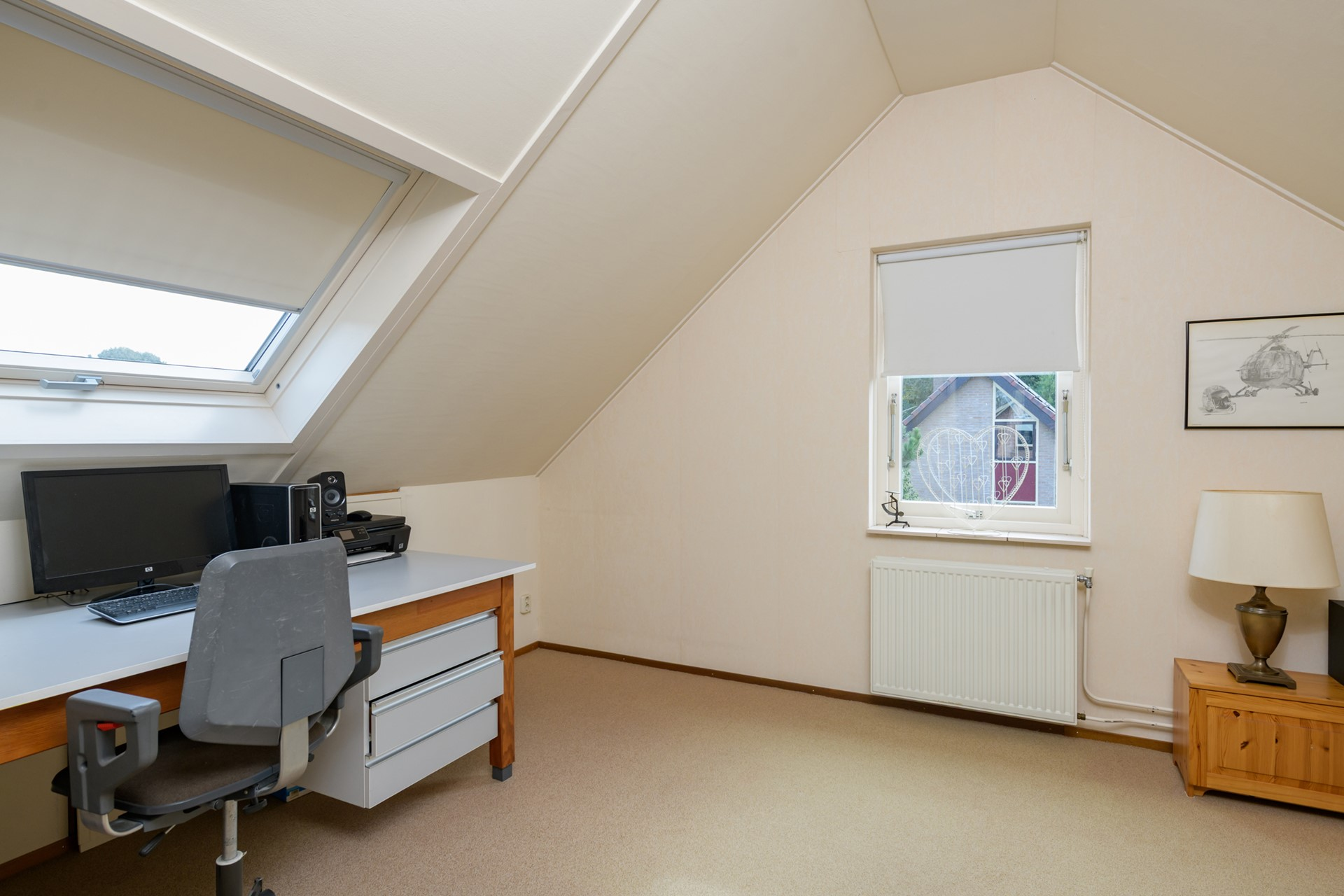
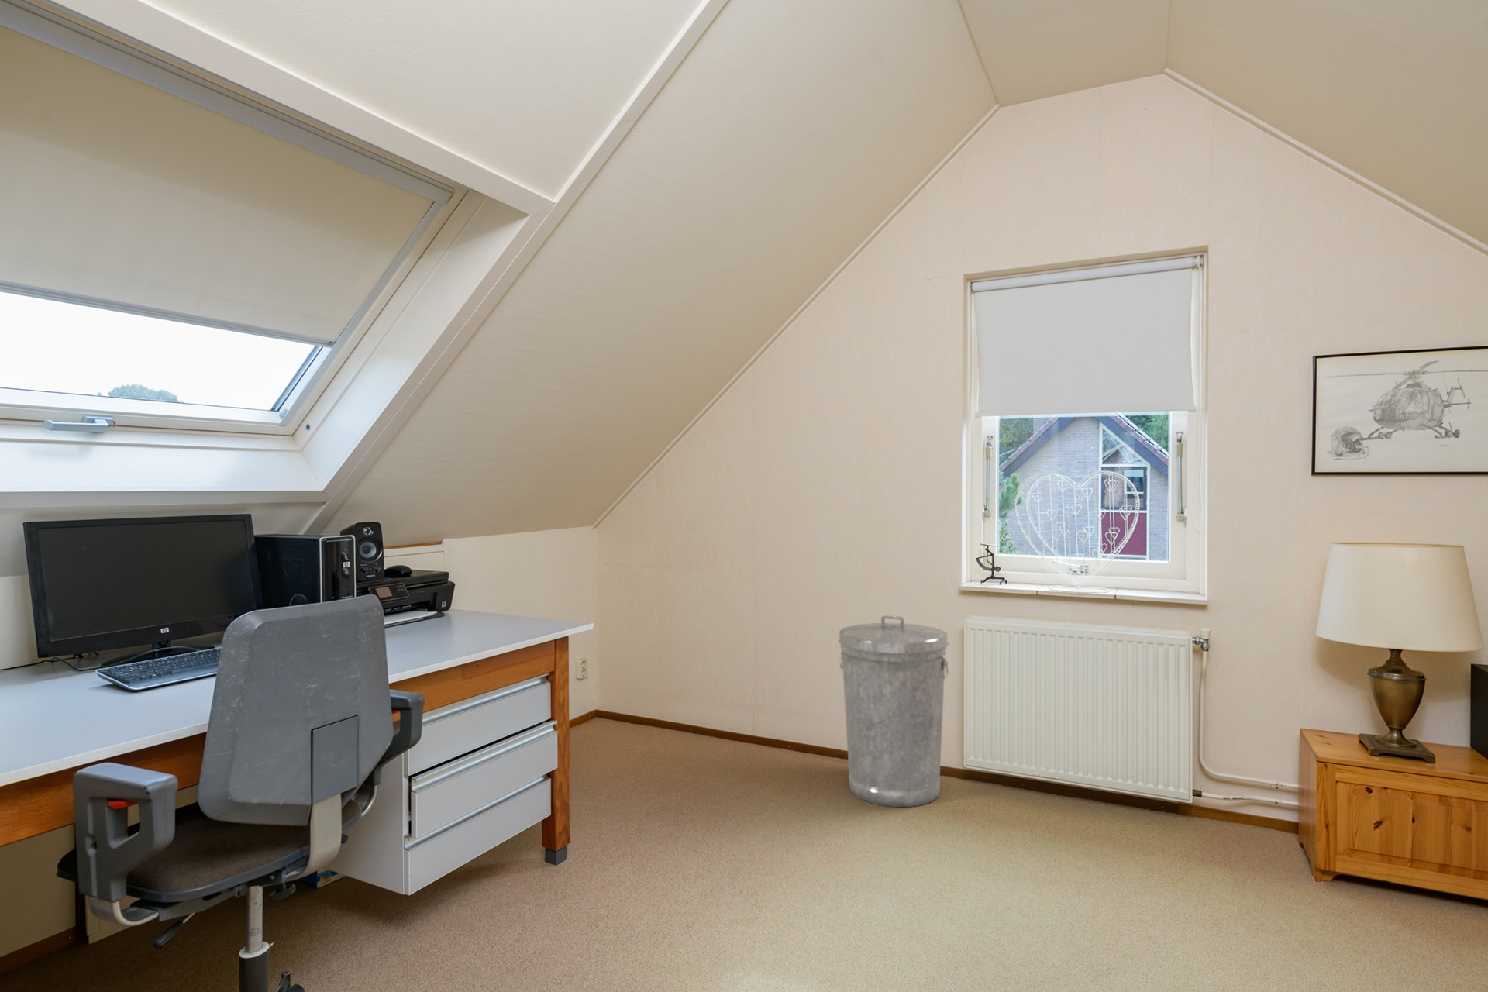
+ trash can (892, 702)
